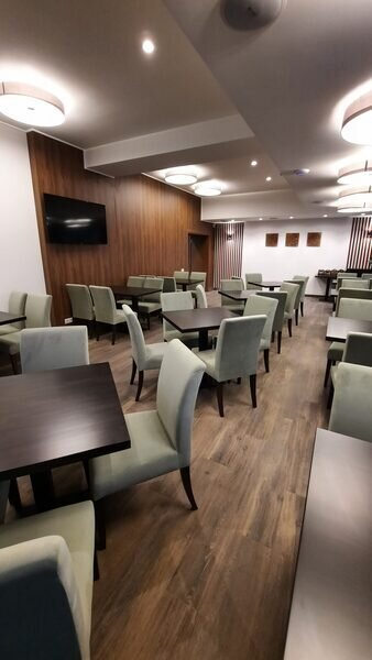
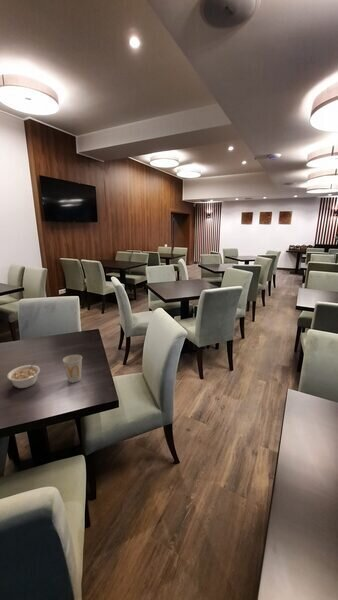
+ legume (24, 375)
+ cup (73, 368)
